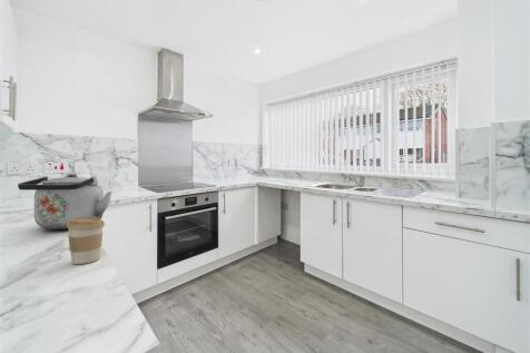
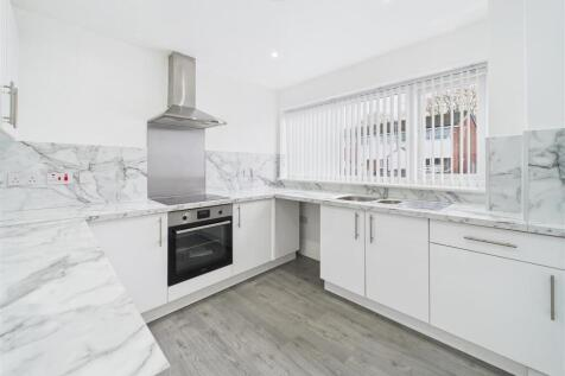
- coffee cup (86, 238)
- kettle (76, 199)
